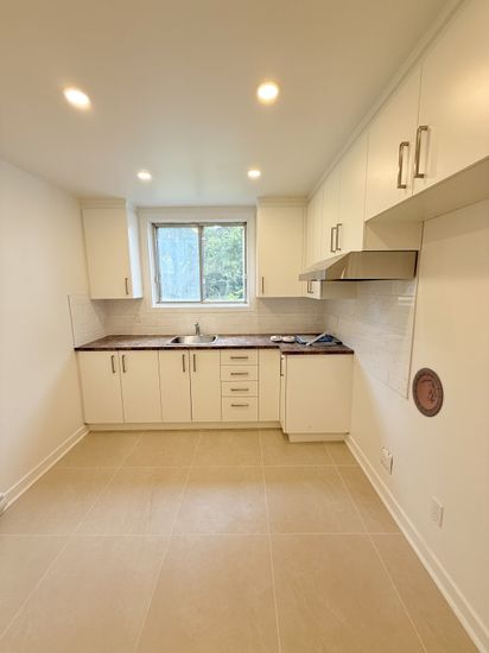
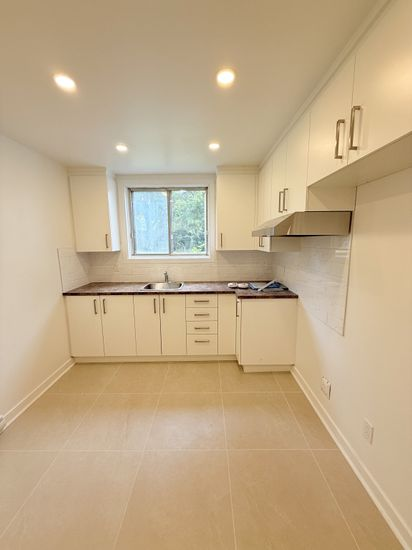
- decorative plate (427, 392)
